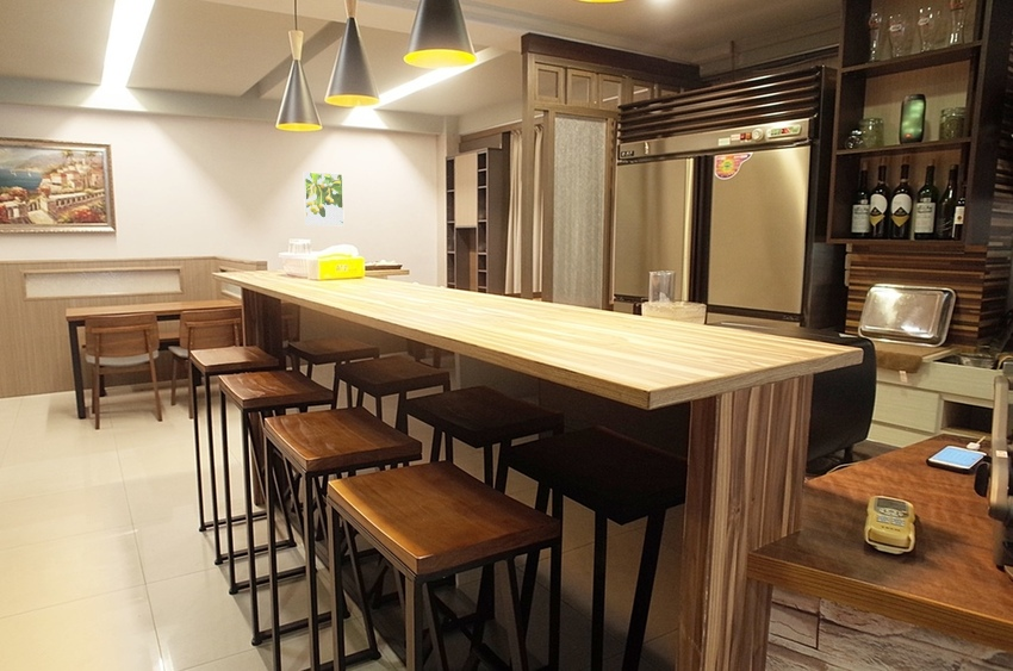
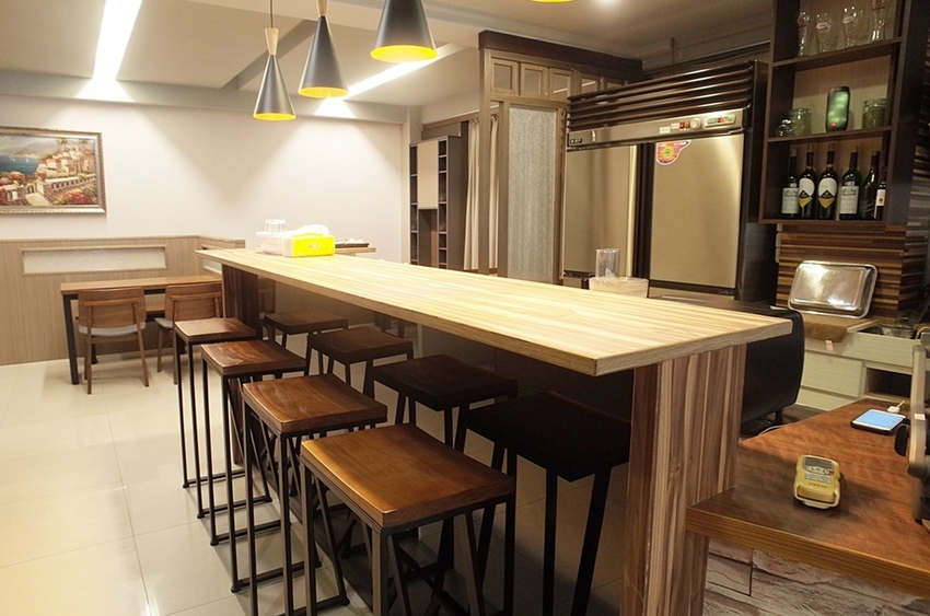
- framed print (323, 199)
